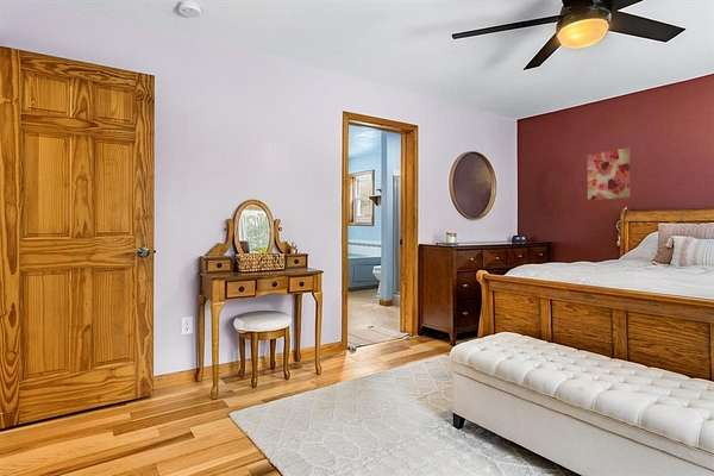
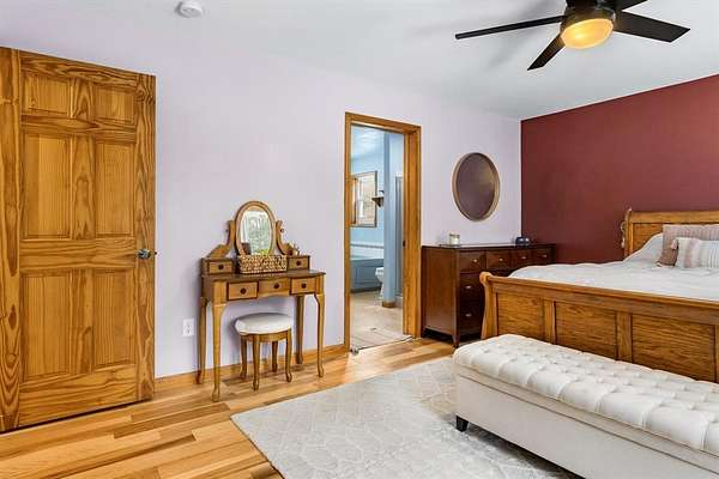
- wall art (607, 175)
